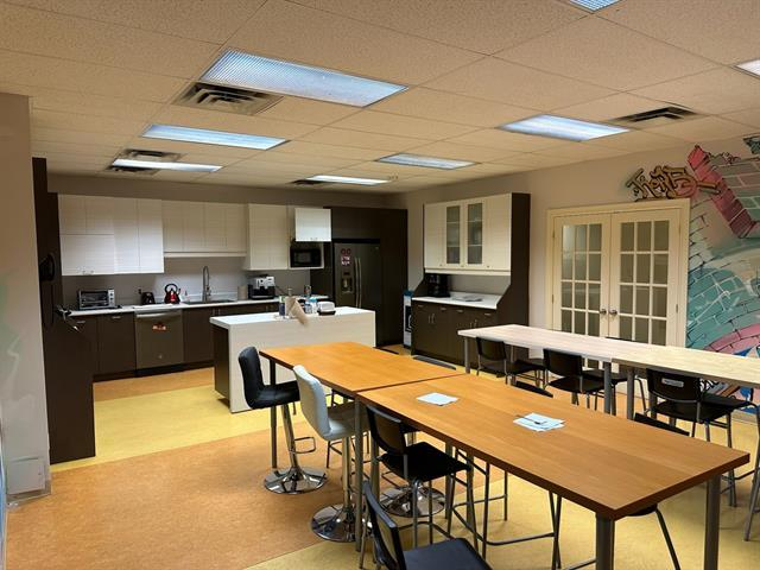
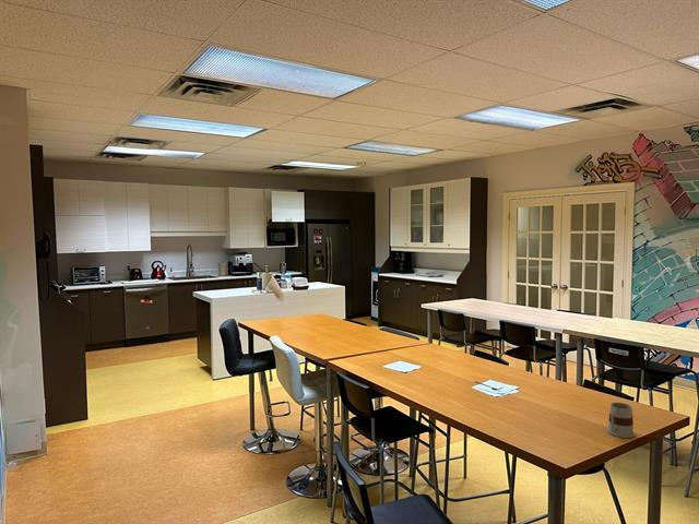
+ mug (618, 419)
